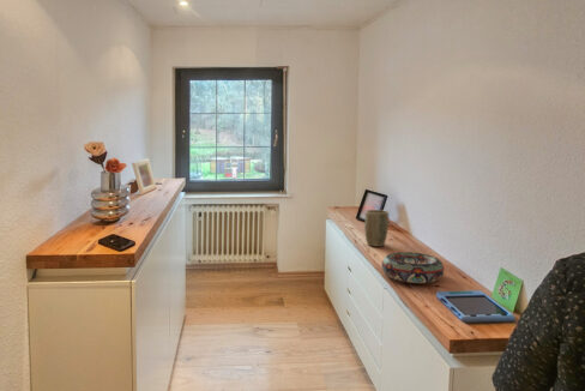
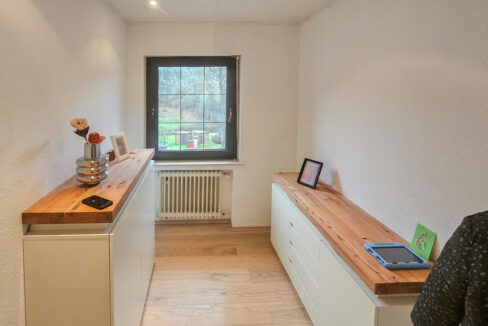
- plant pot (376, 228)
- decorative bowl (411, 266)
